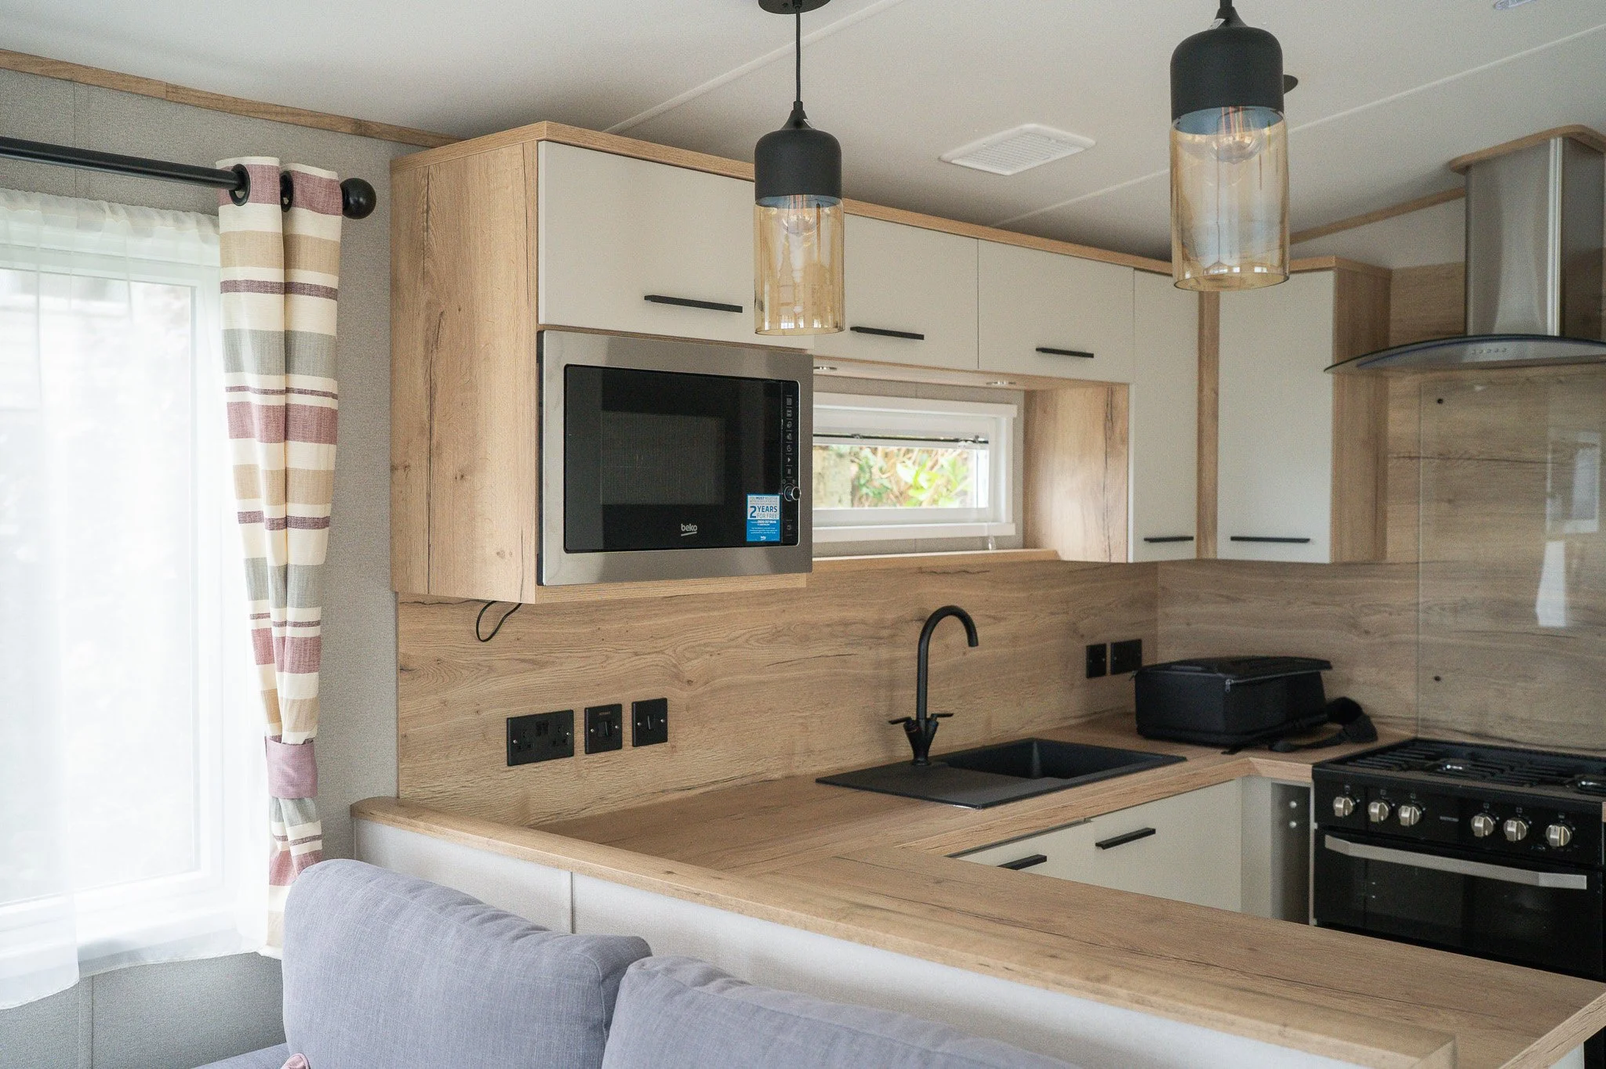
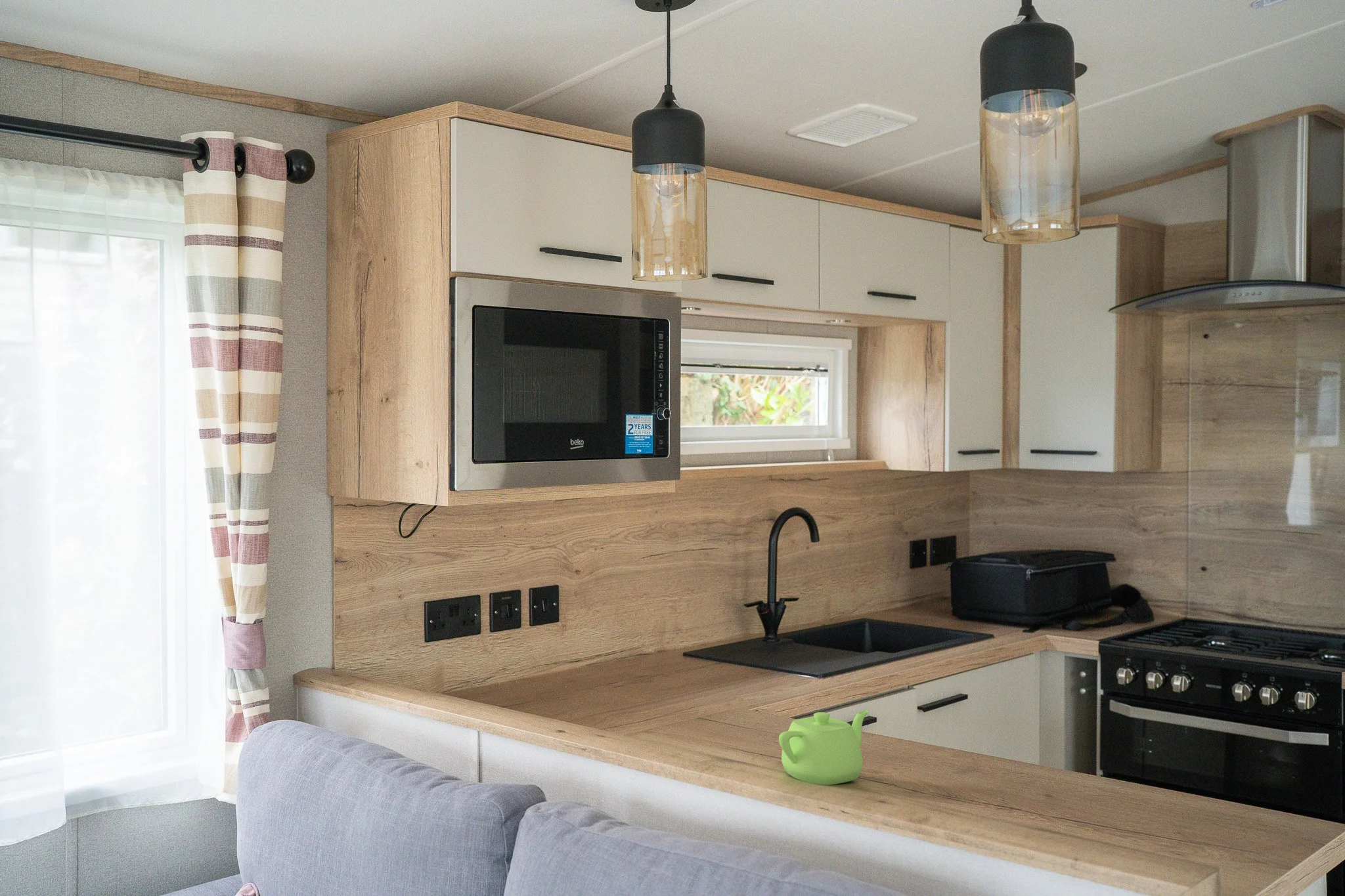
+ teapot (826, 744)
